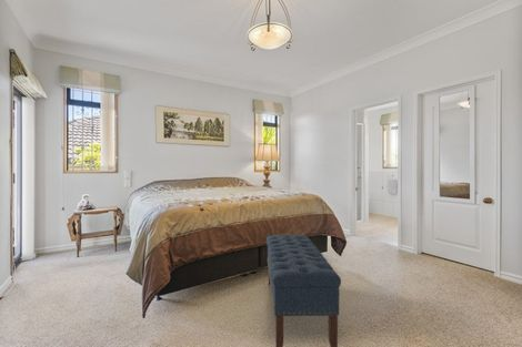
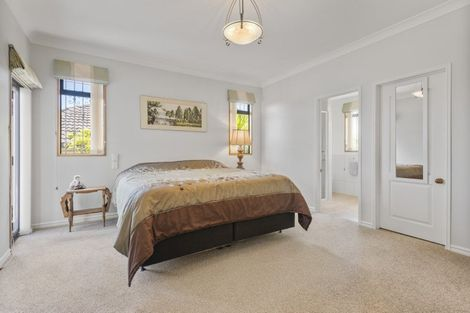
- bench (294, 278)
